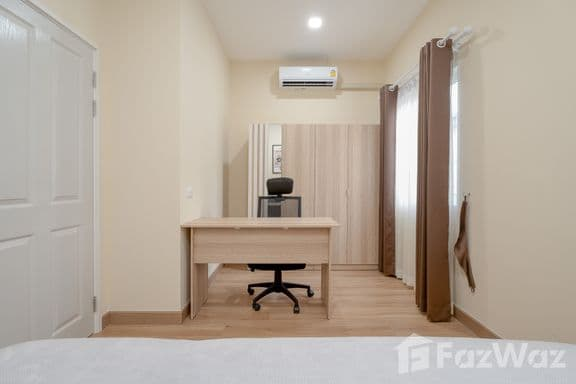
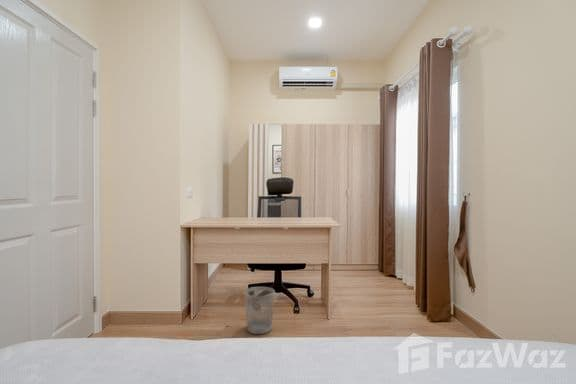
+ wastebasket (259, 310)
